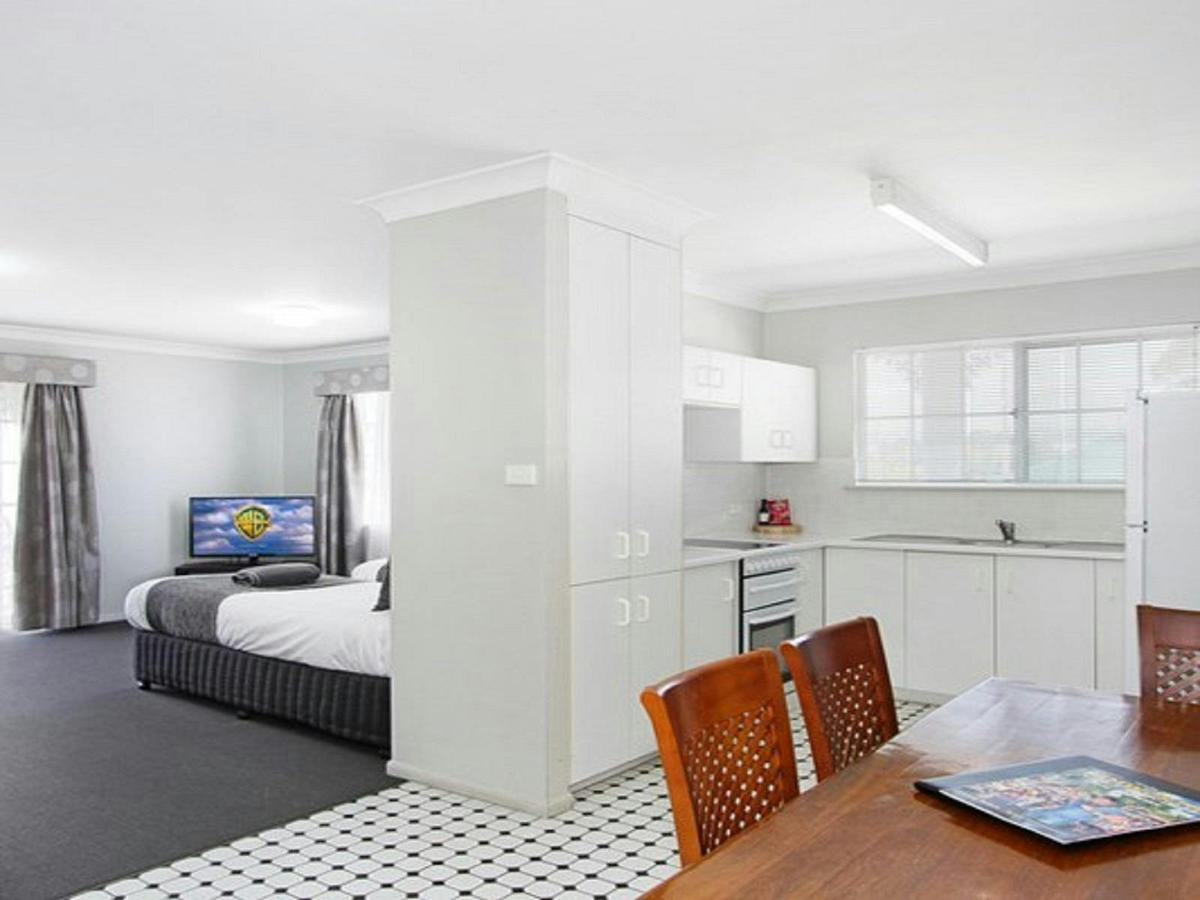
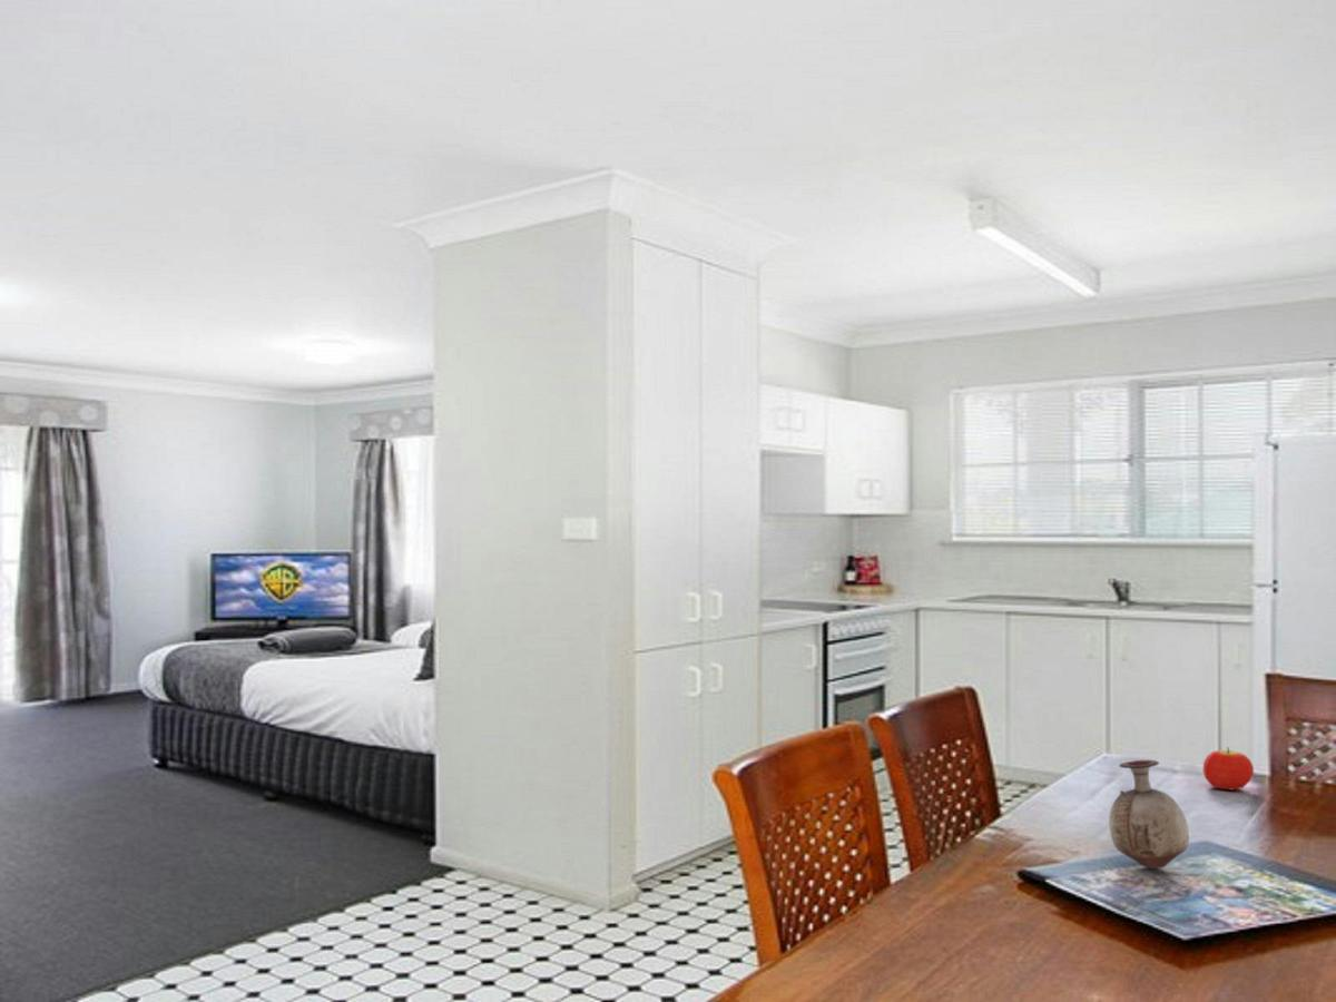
+ fruit (1227, 767)
+ vase (1148, 814)
